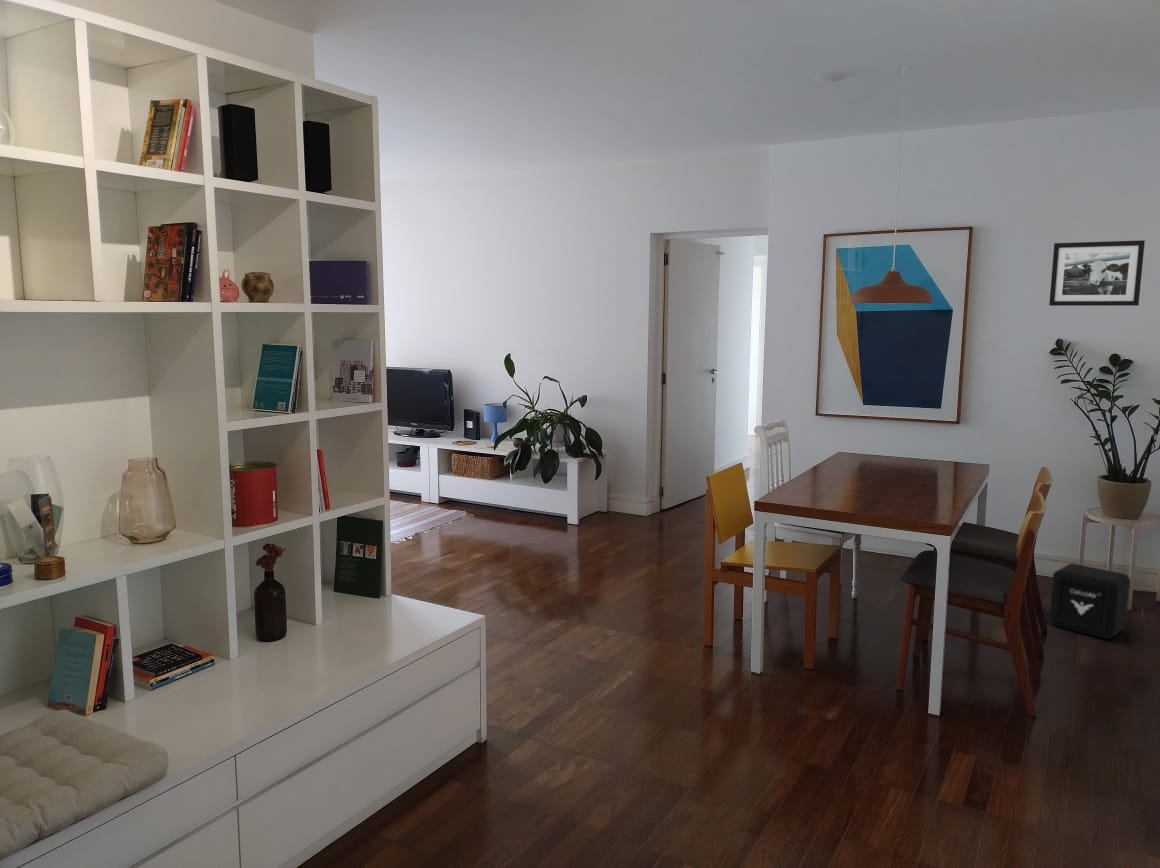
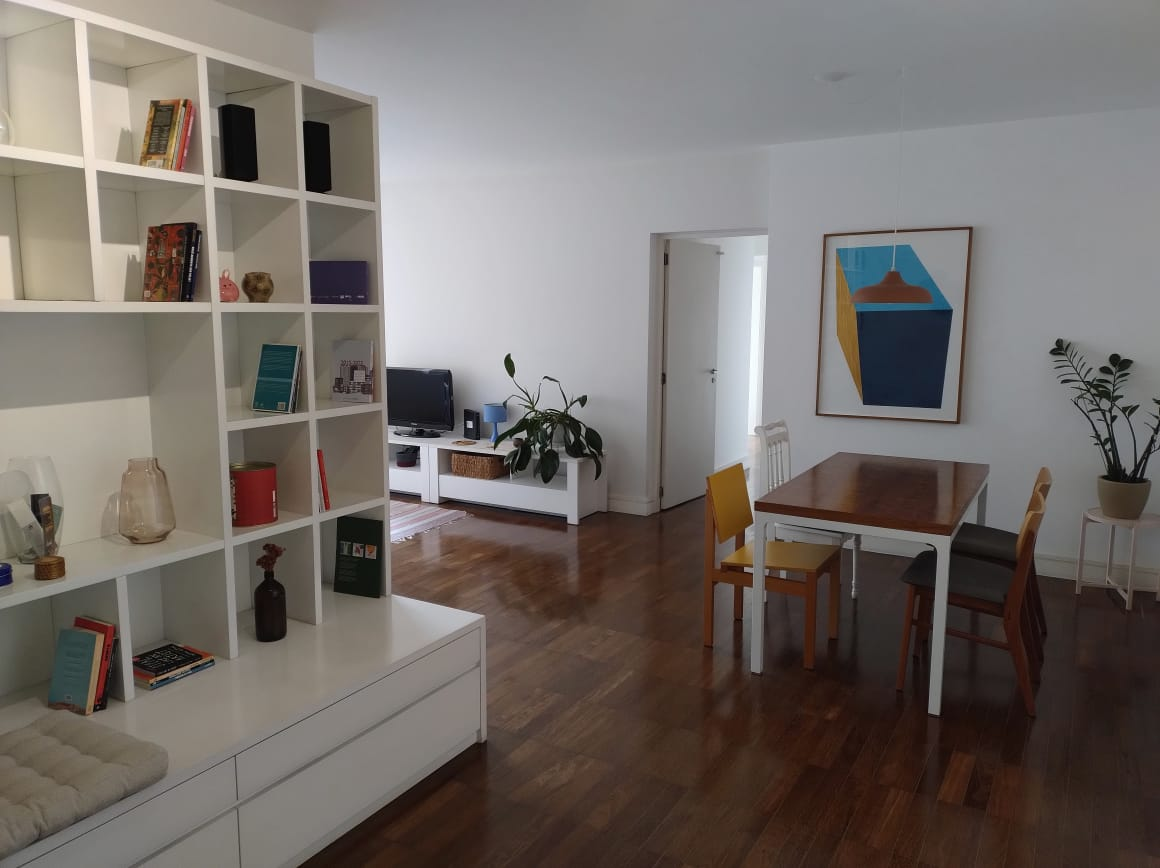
- air purifier (1088, 600)
- picture frame (1095, 273)
